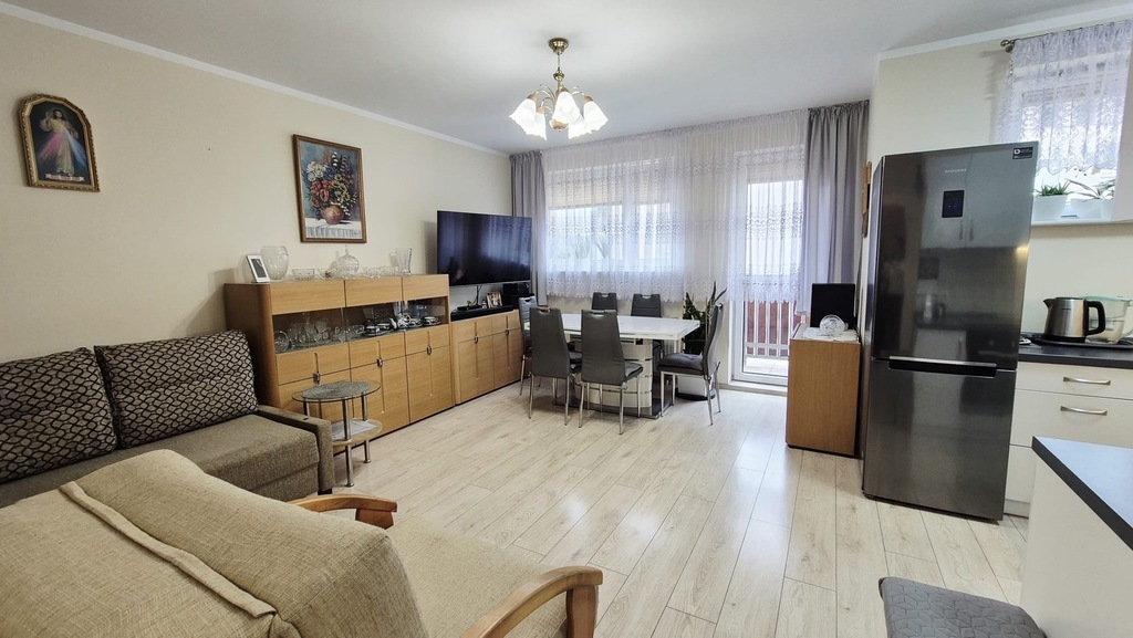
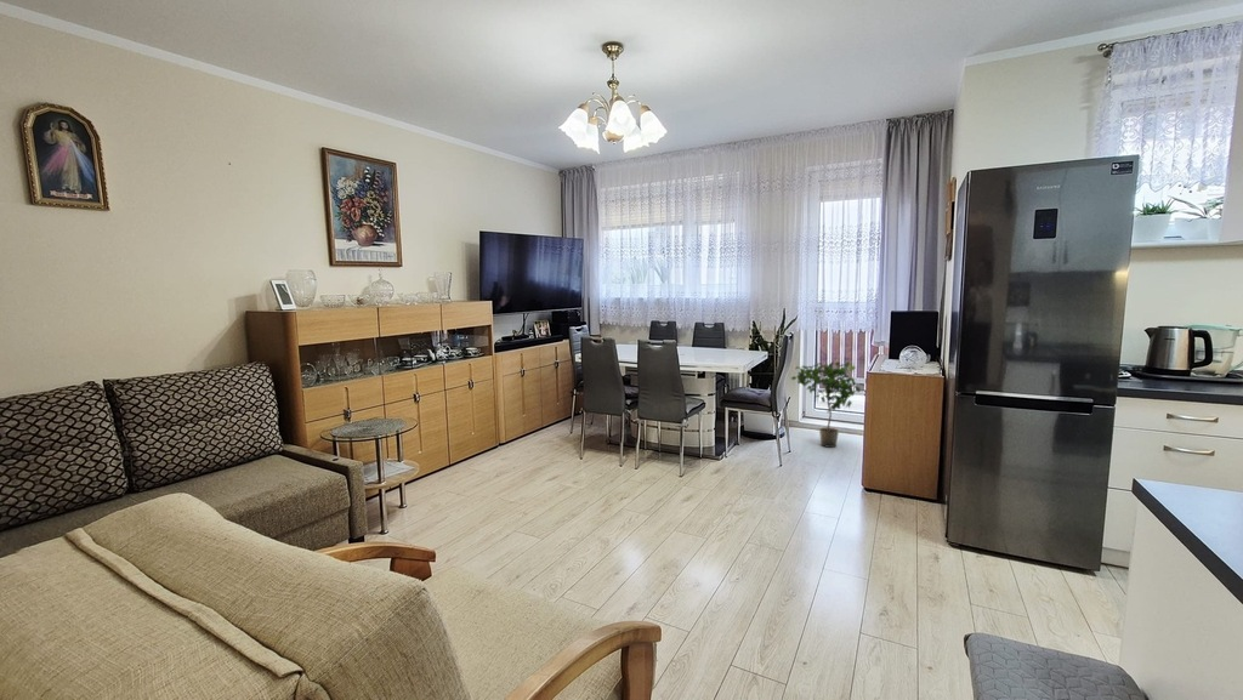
+ potted plant (827, 402)
